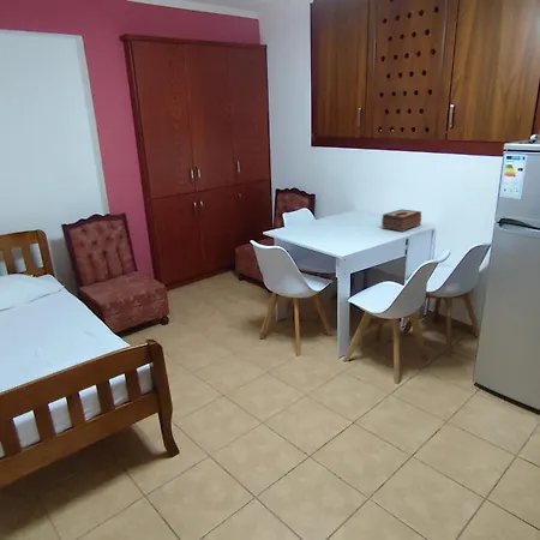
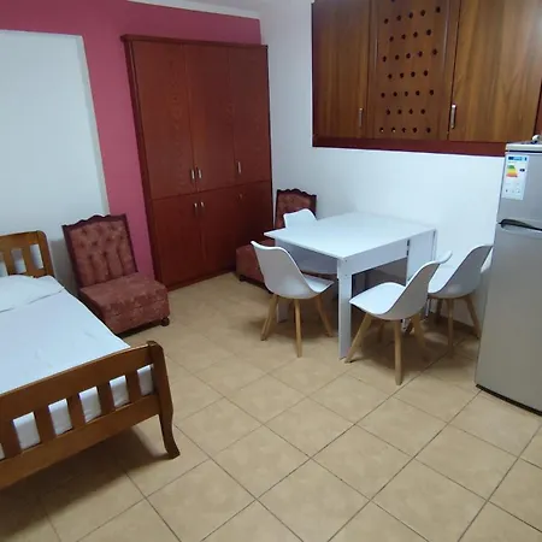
- tissue box (401, 220)
